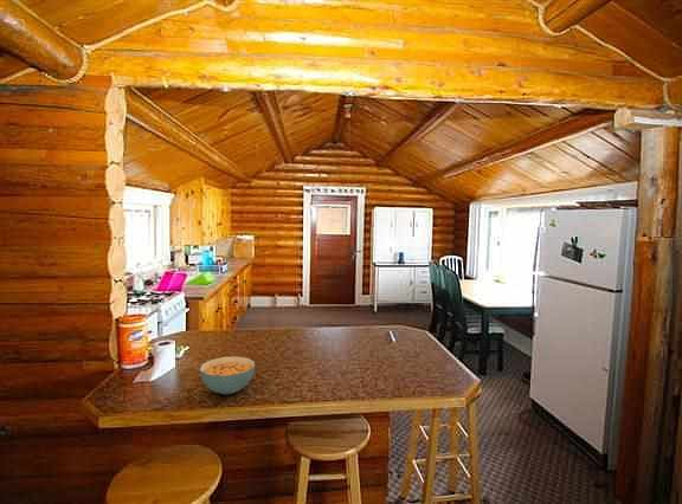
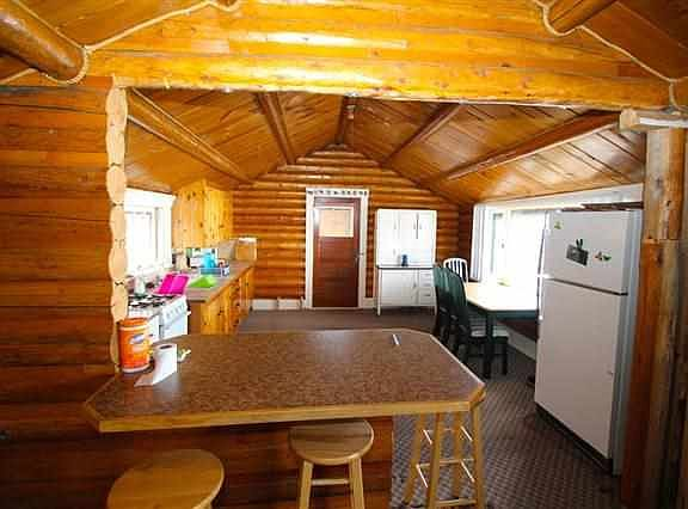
- cereal bowl (227, 377)
